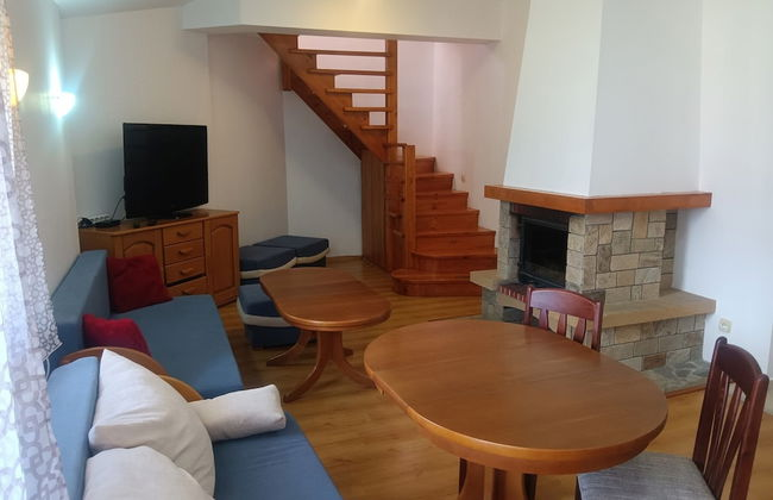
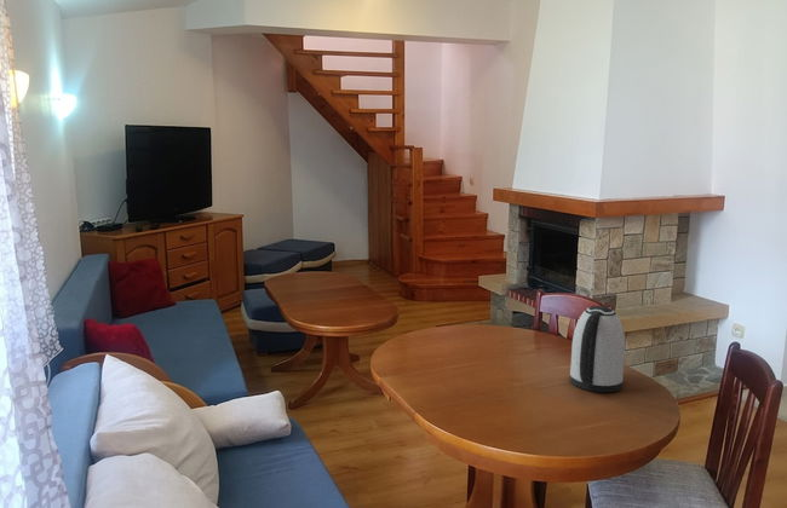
+ kettle (594, 347)
